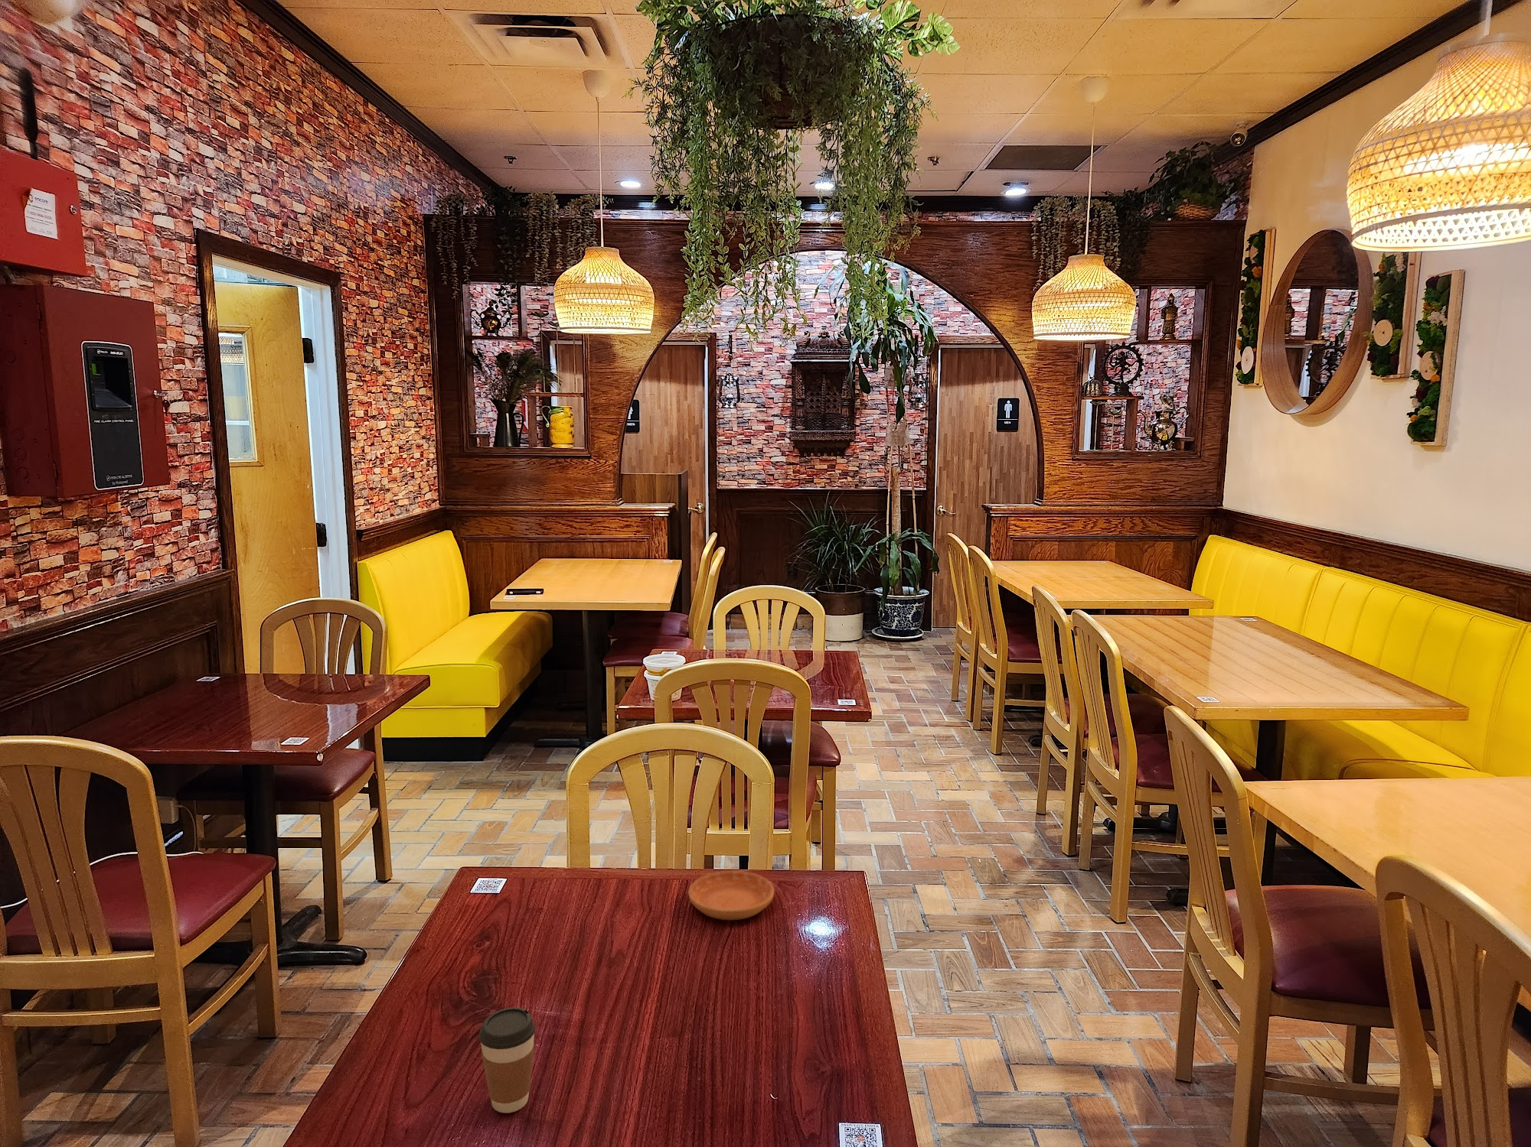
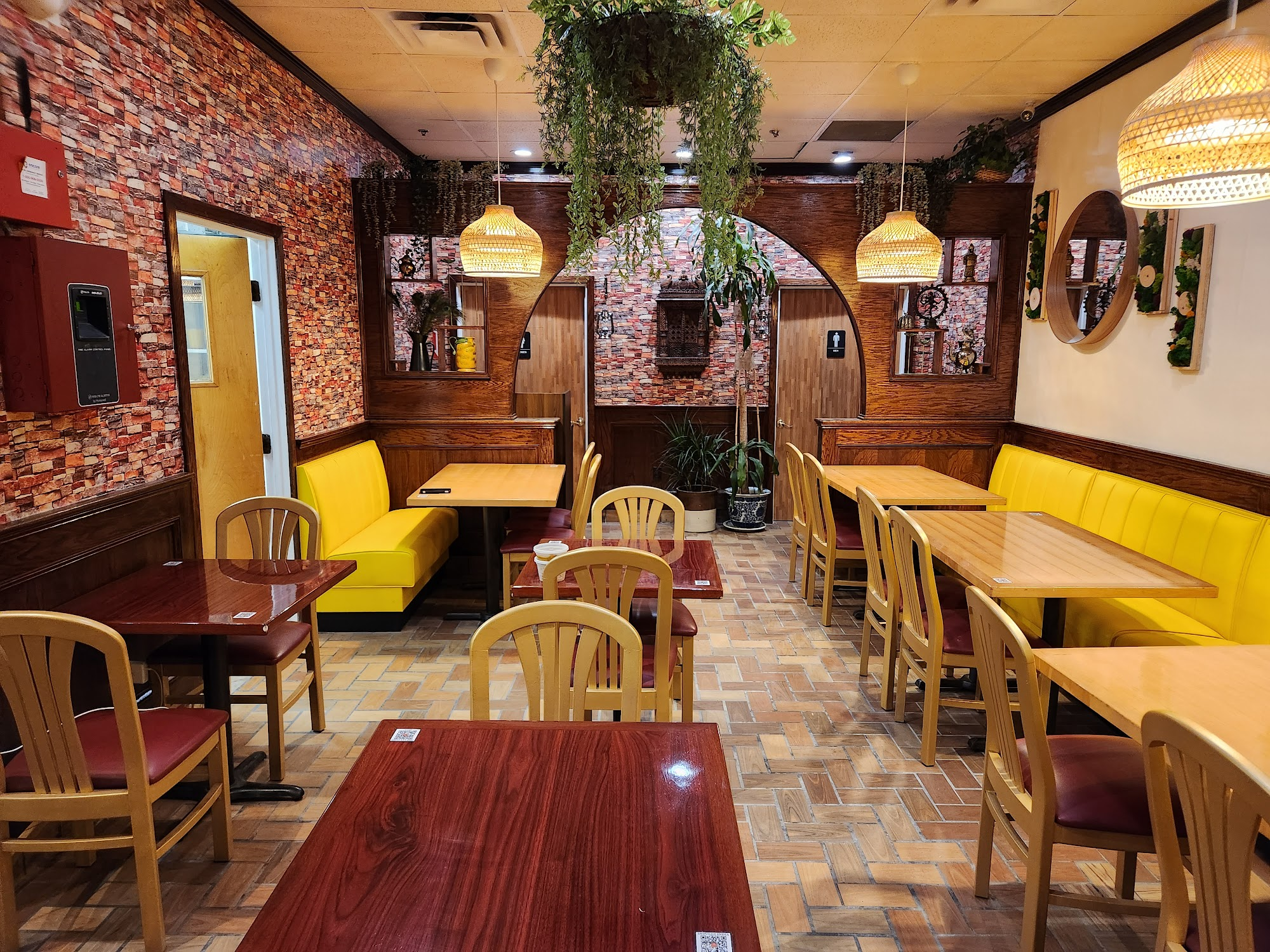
- coffee cup (509, 1061)
- saucer (731, 896)
